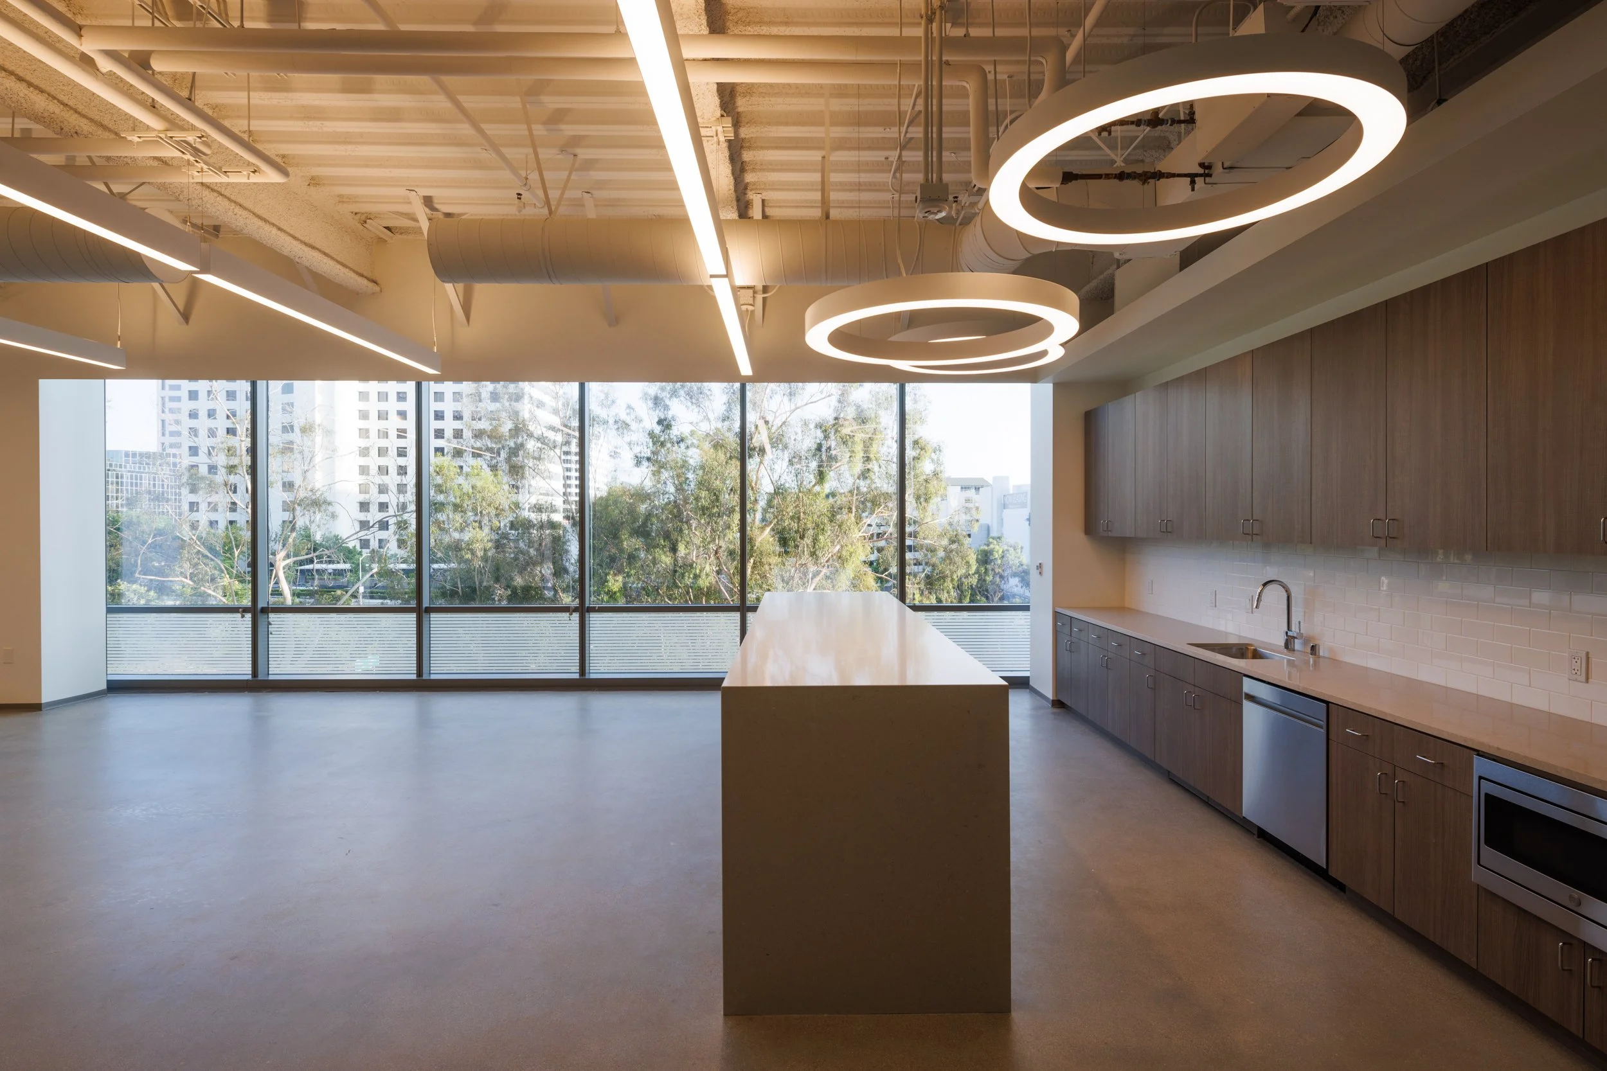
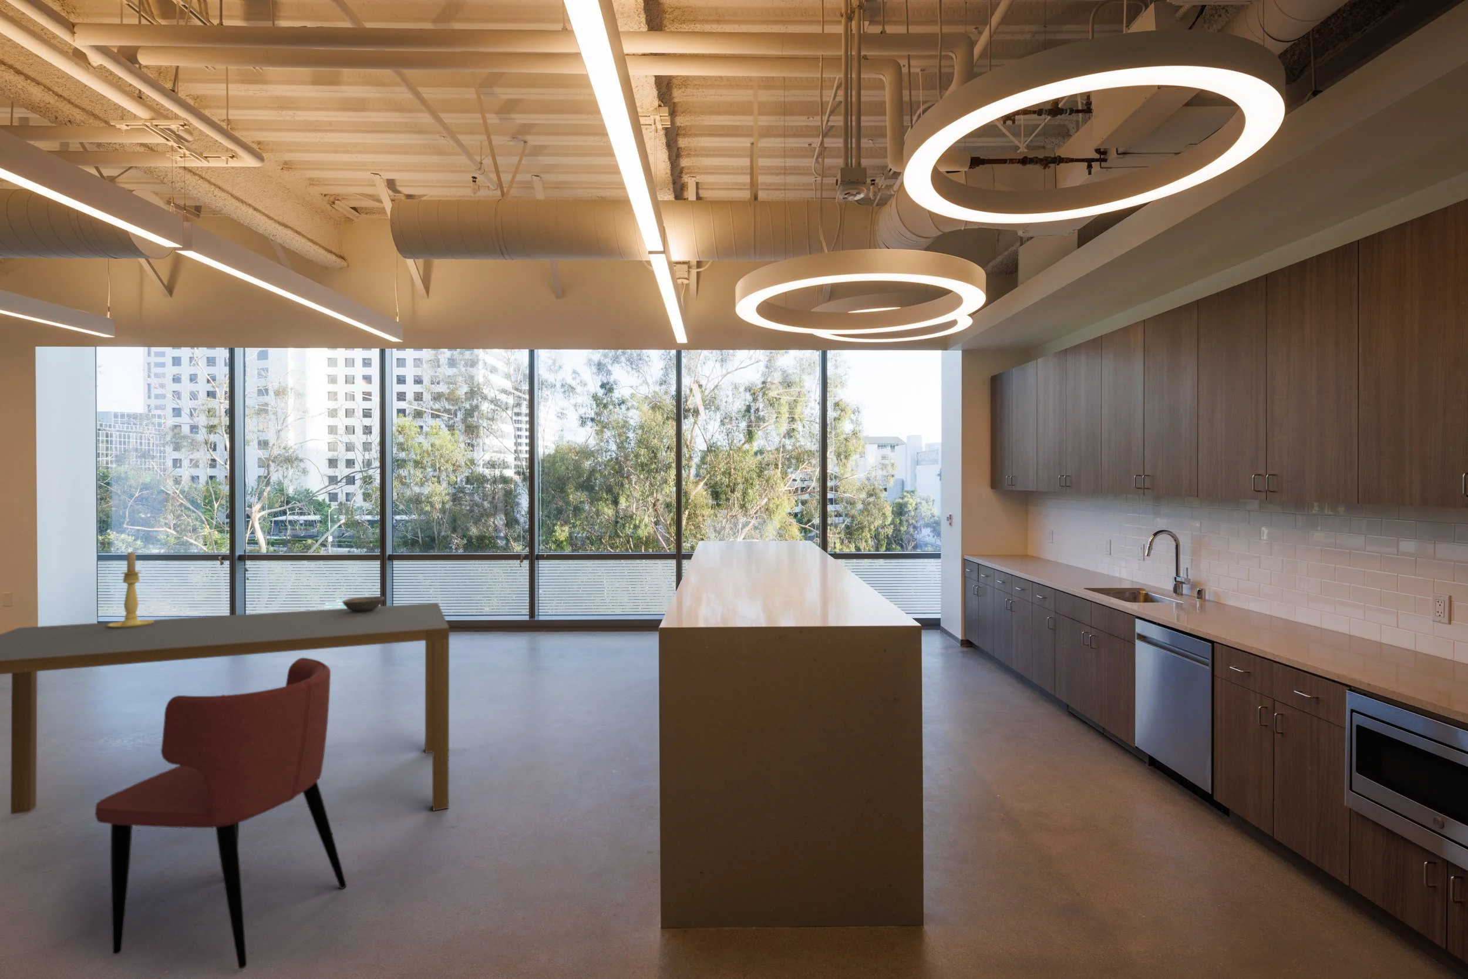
+ candle holder (131, 587)
+ dining table (227, 656)
+ dining chair (230, 795)
+ soup bowl (364, 604)
